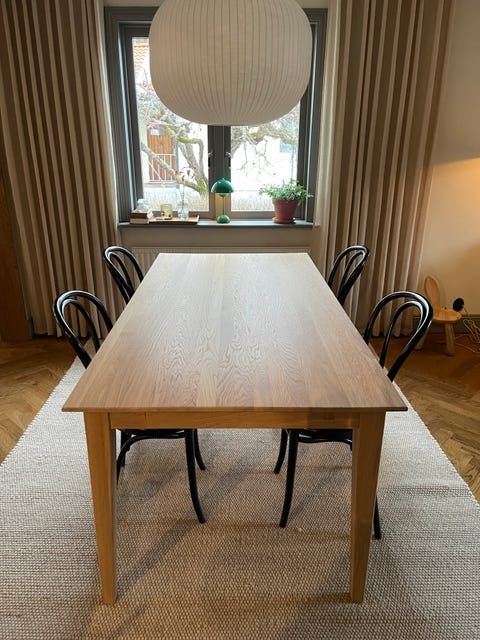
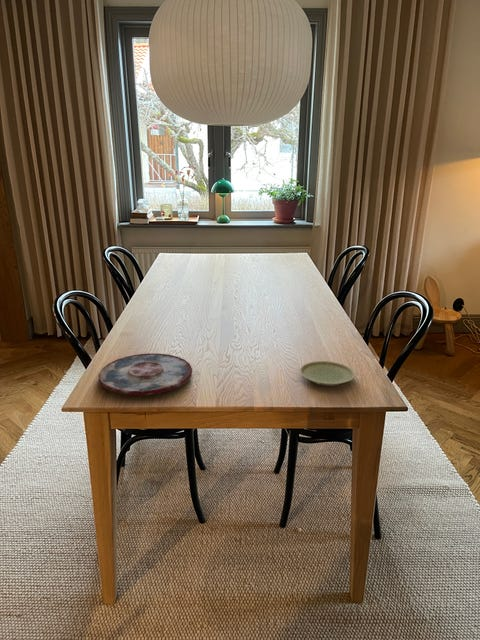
+ plate (146, 373)
+ plate (326, 374)
